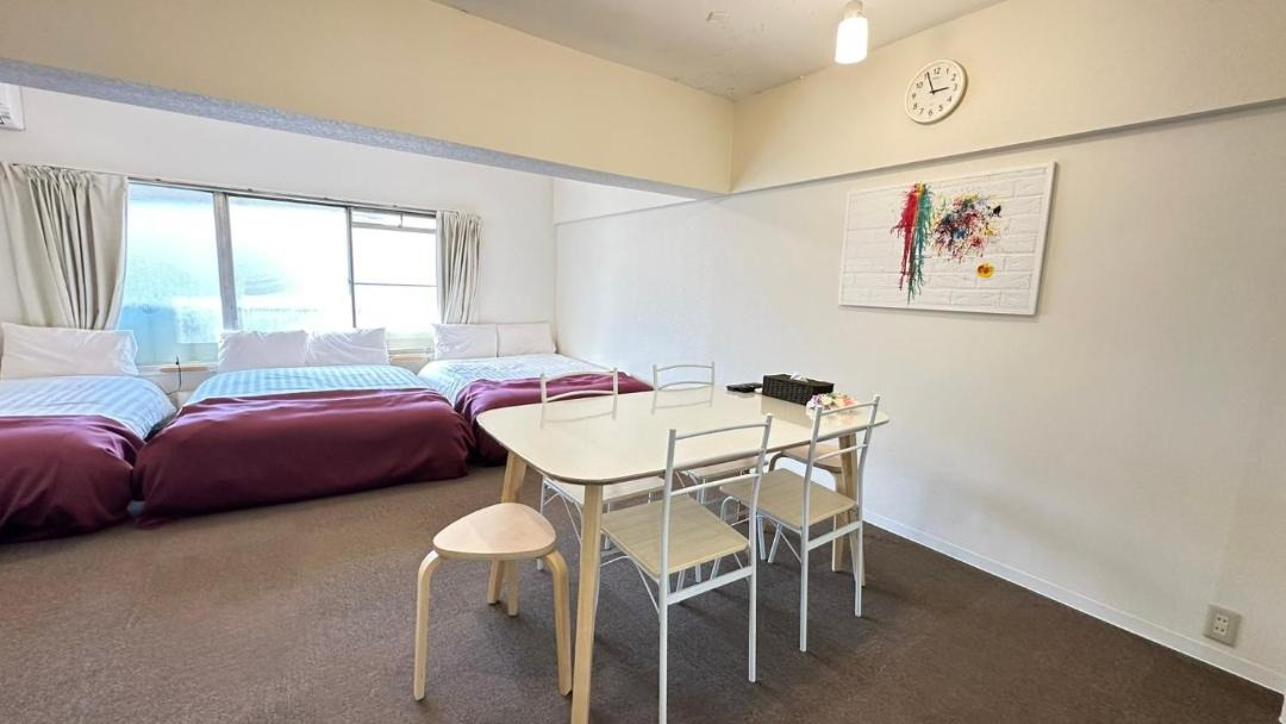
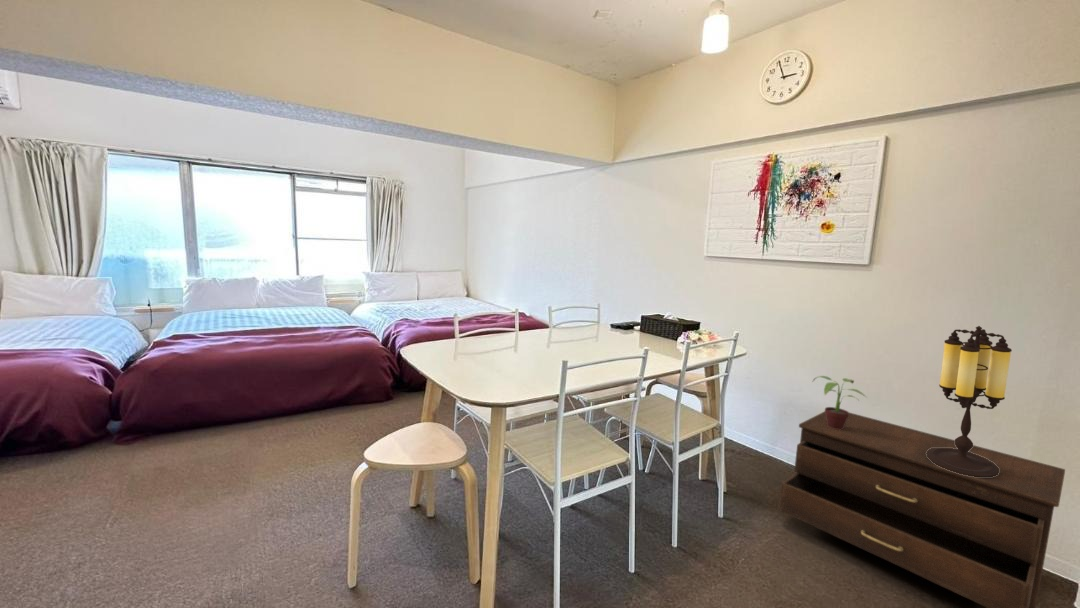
+ table lamp (971, 396)
+ drawer (905, 499)
+ potted plant (837, 402)
